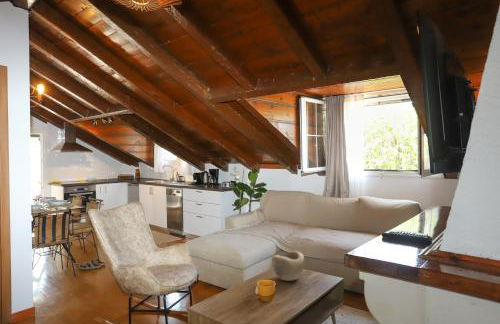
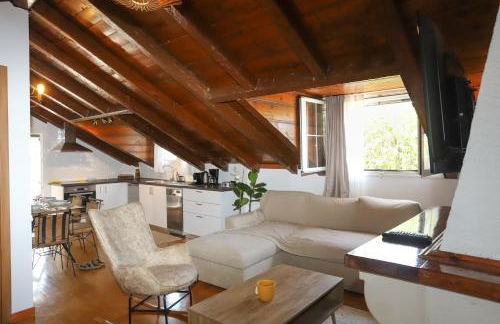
- decorative bowl (288, 265)
